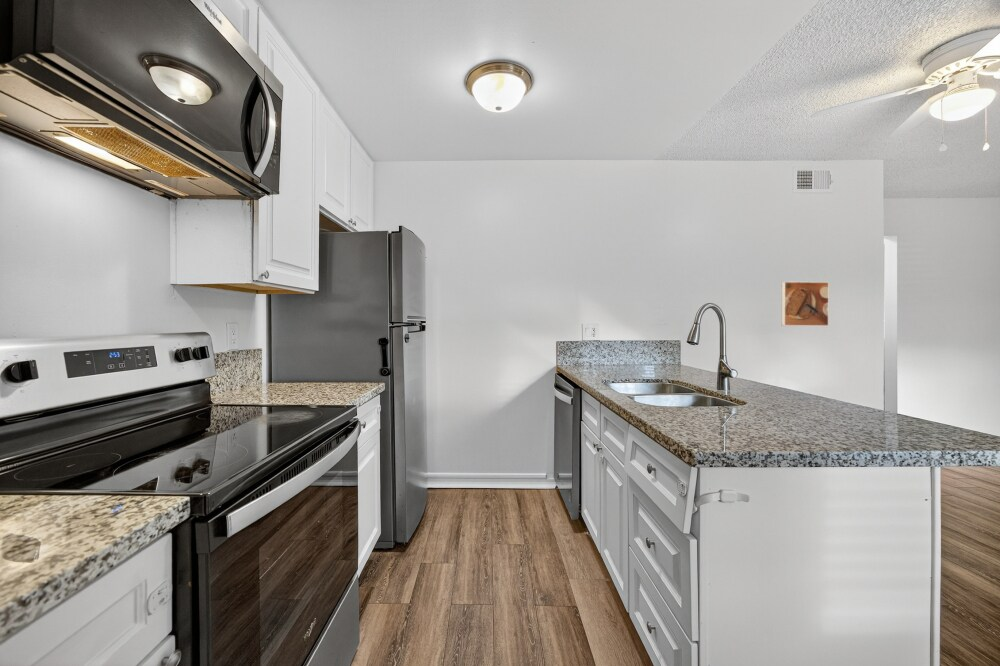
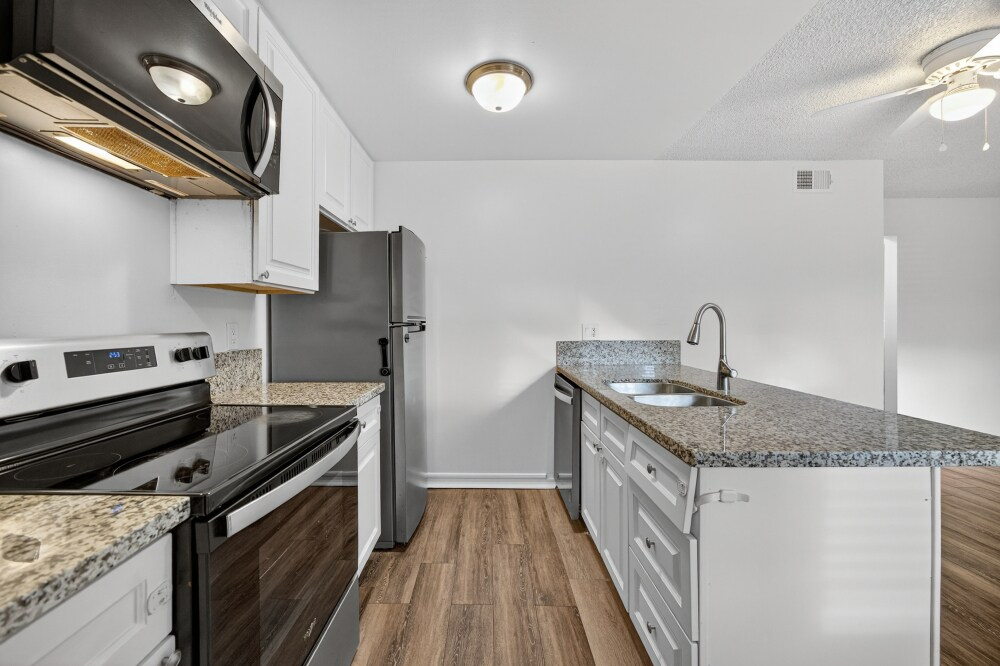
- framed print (805, 303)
